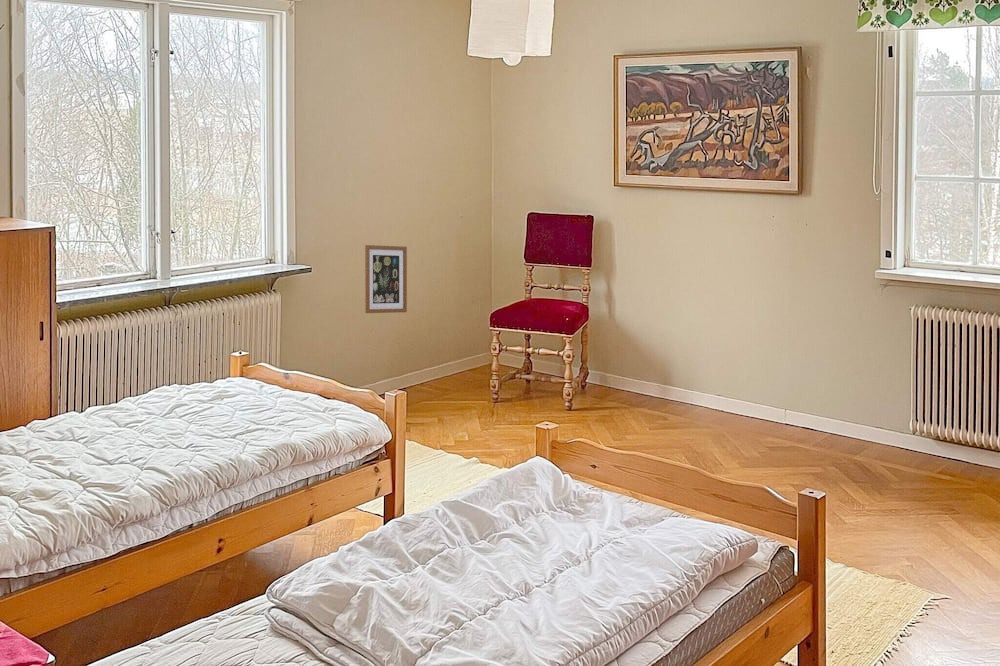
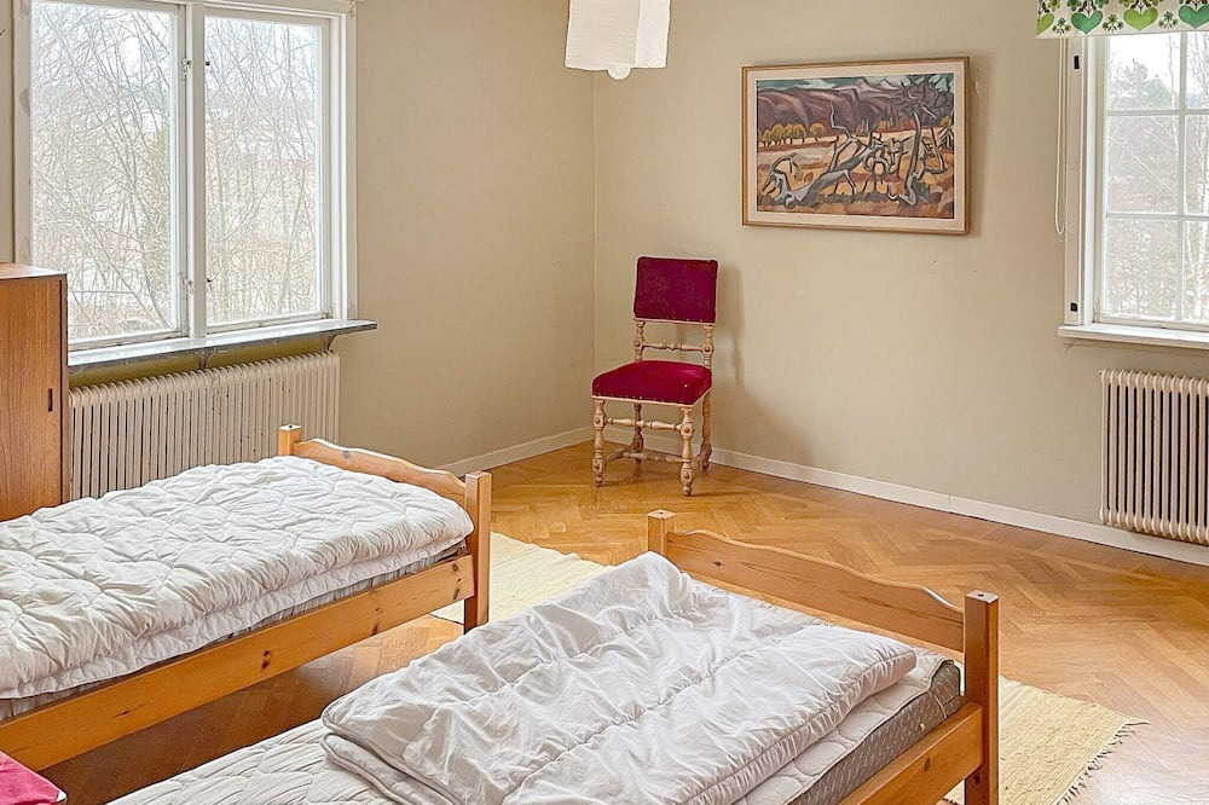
- wall art (386, 279)
